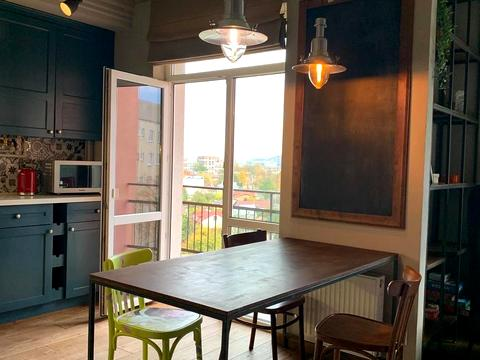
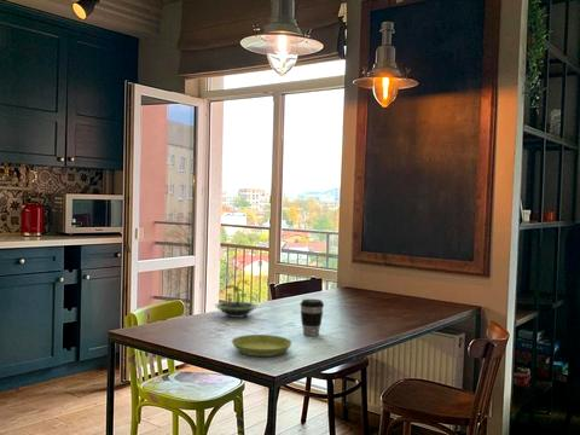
+ saucer (261, 346)
+ terrarium (238, 282)
+ coffee cup (311, 317)
